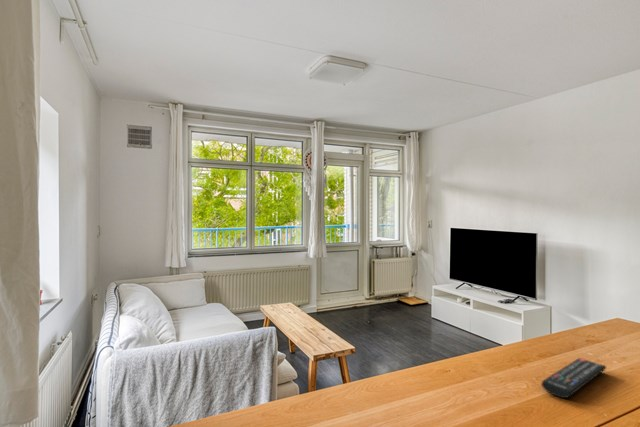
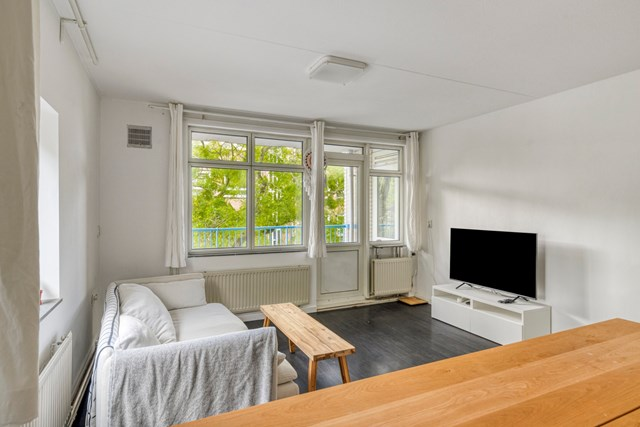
- remote control (575, 376)
